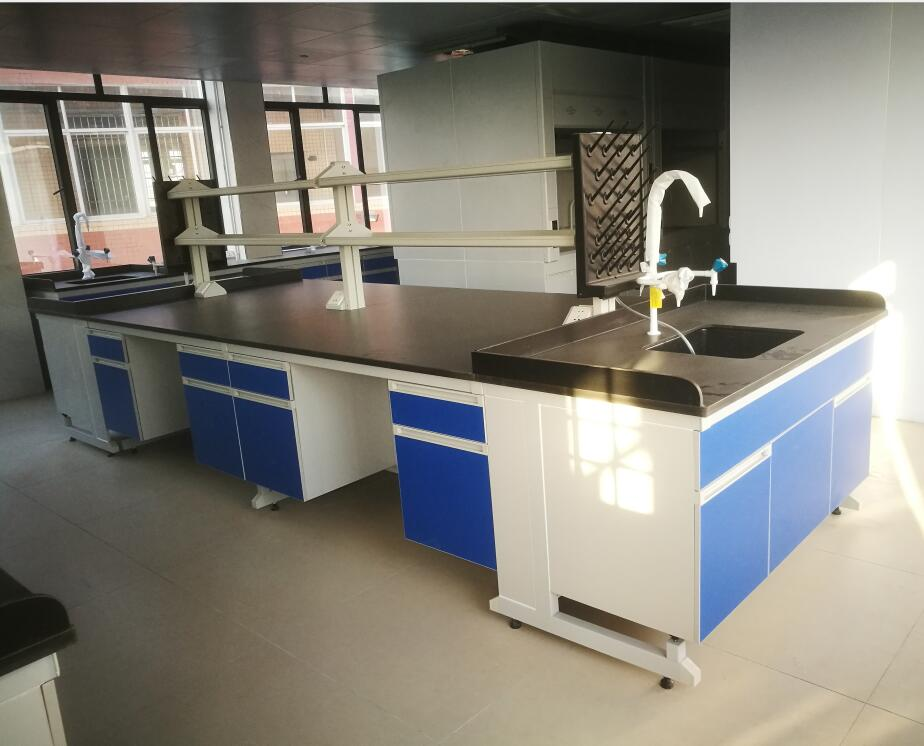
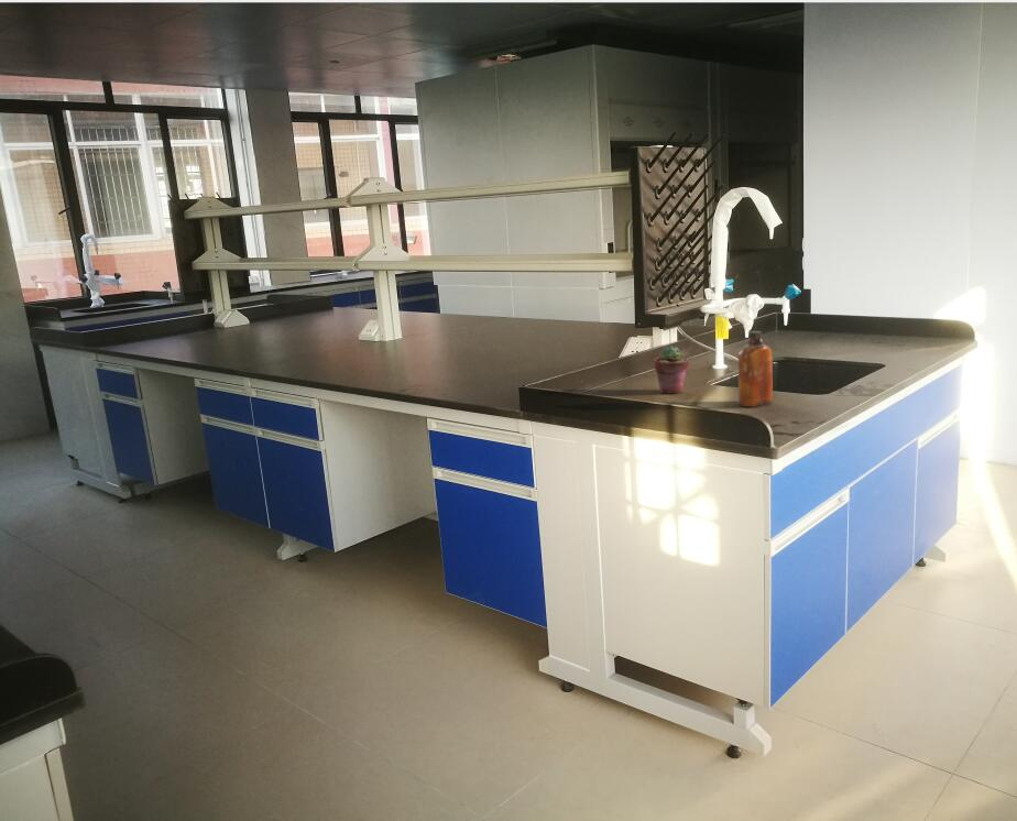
+ flask (755, 368)
+ potted succulent (670, 369)
